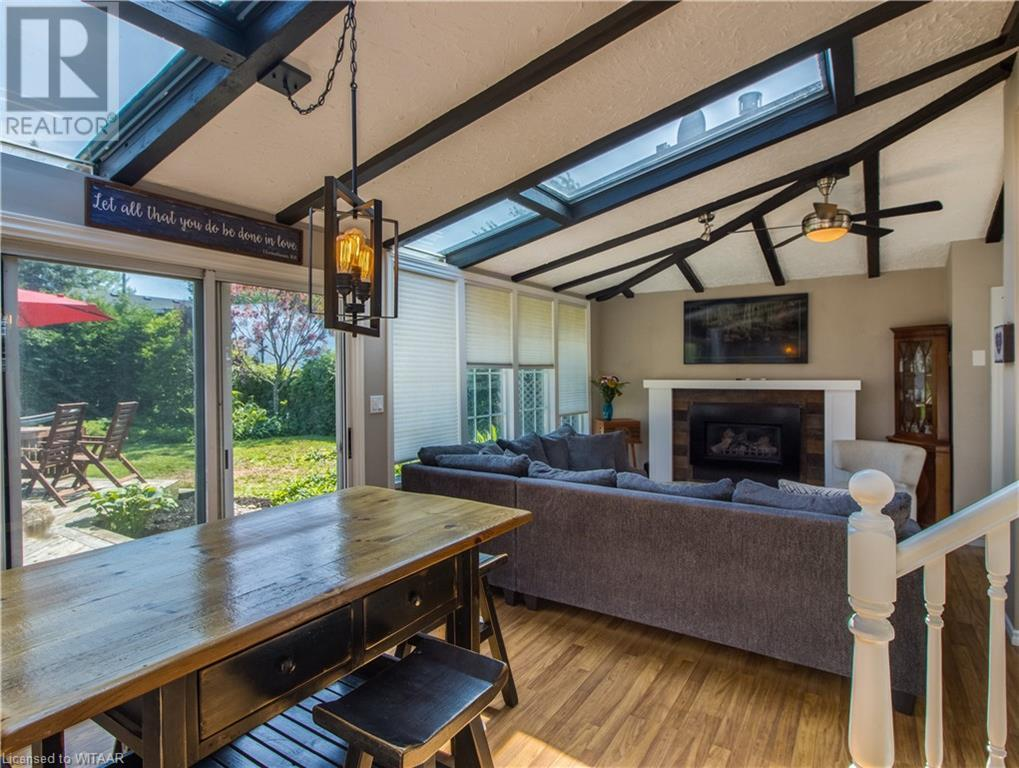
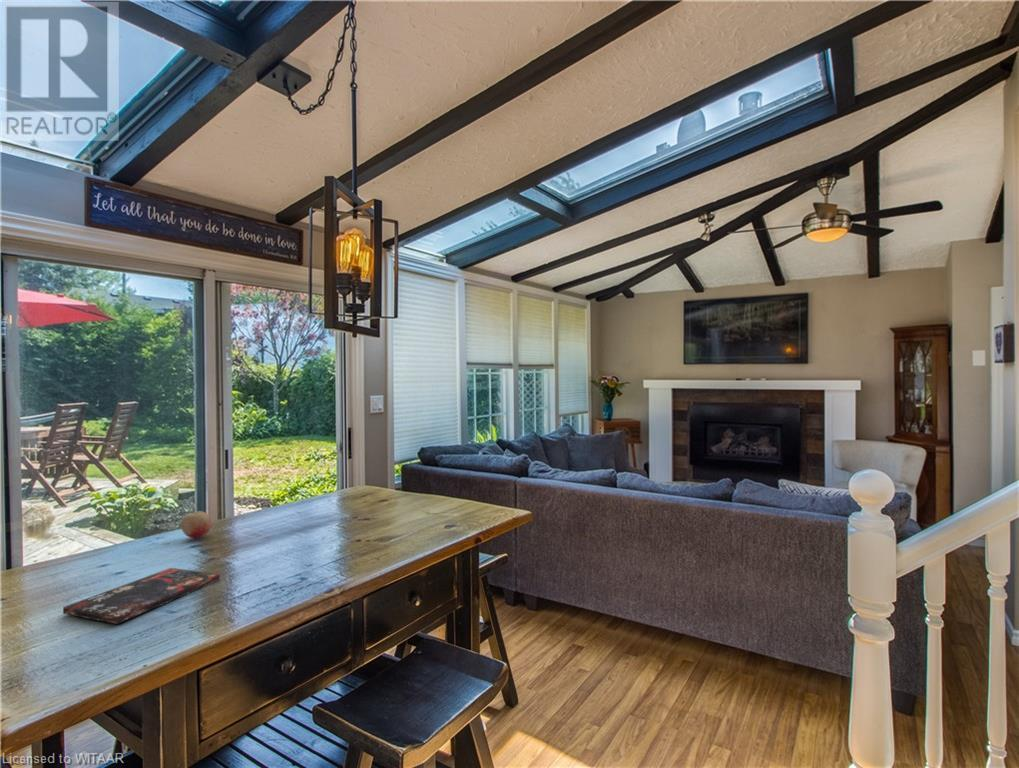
+ book (147, 592)
+ fruit (196, 524)
